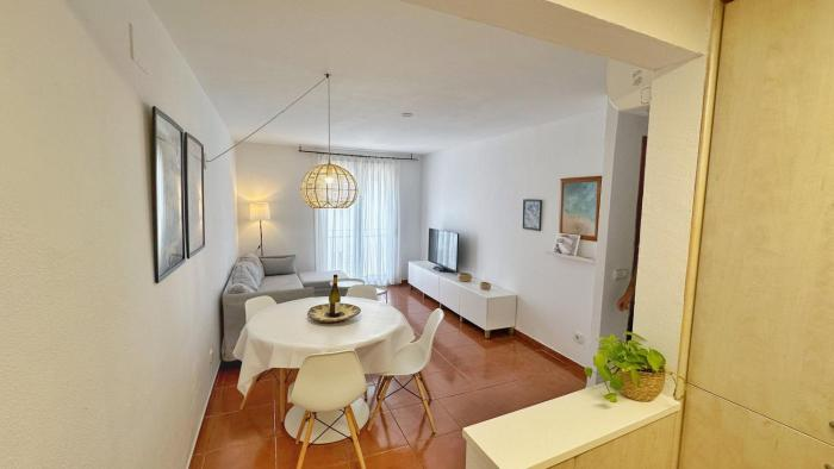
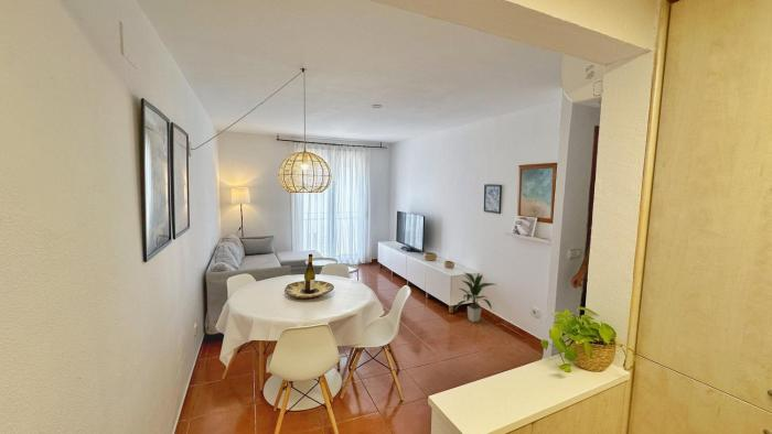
+ indoor plant (473, 295)
